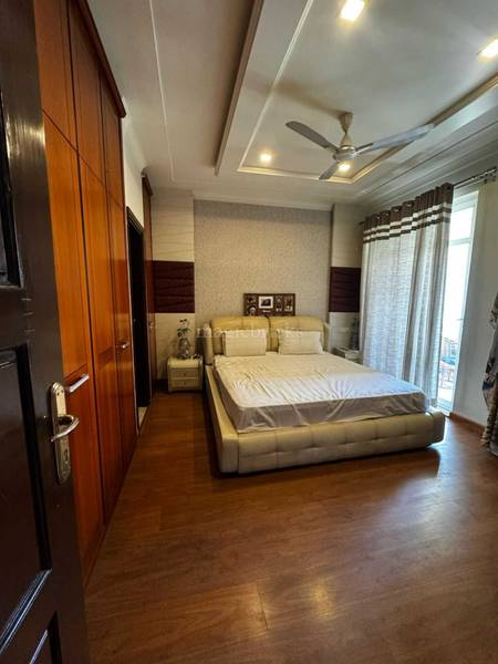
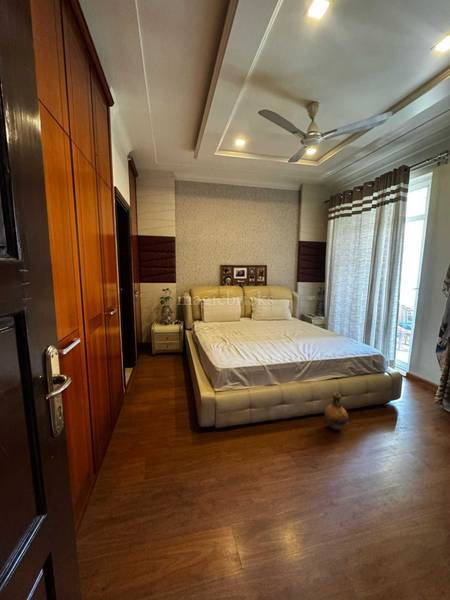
+ ceramic jug (336, 410)
